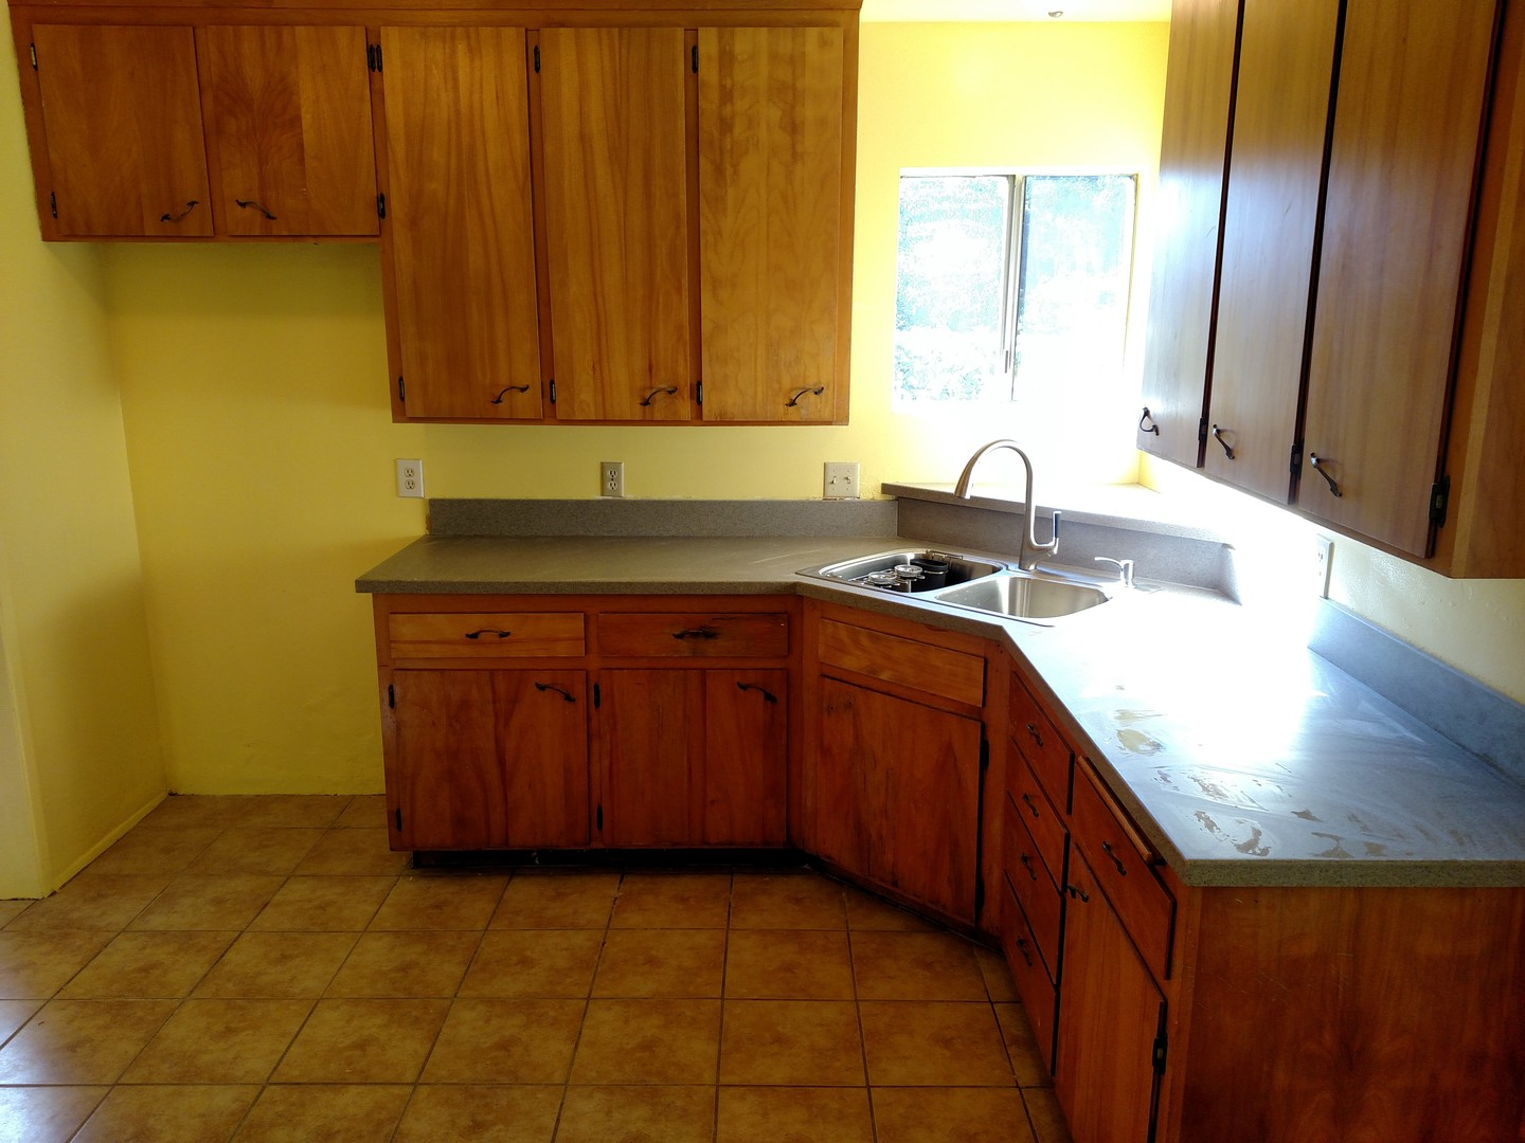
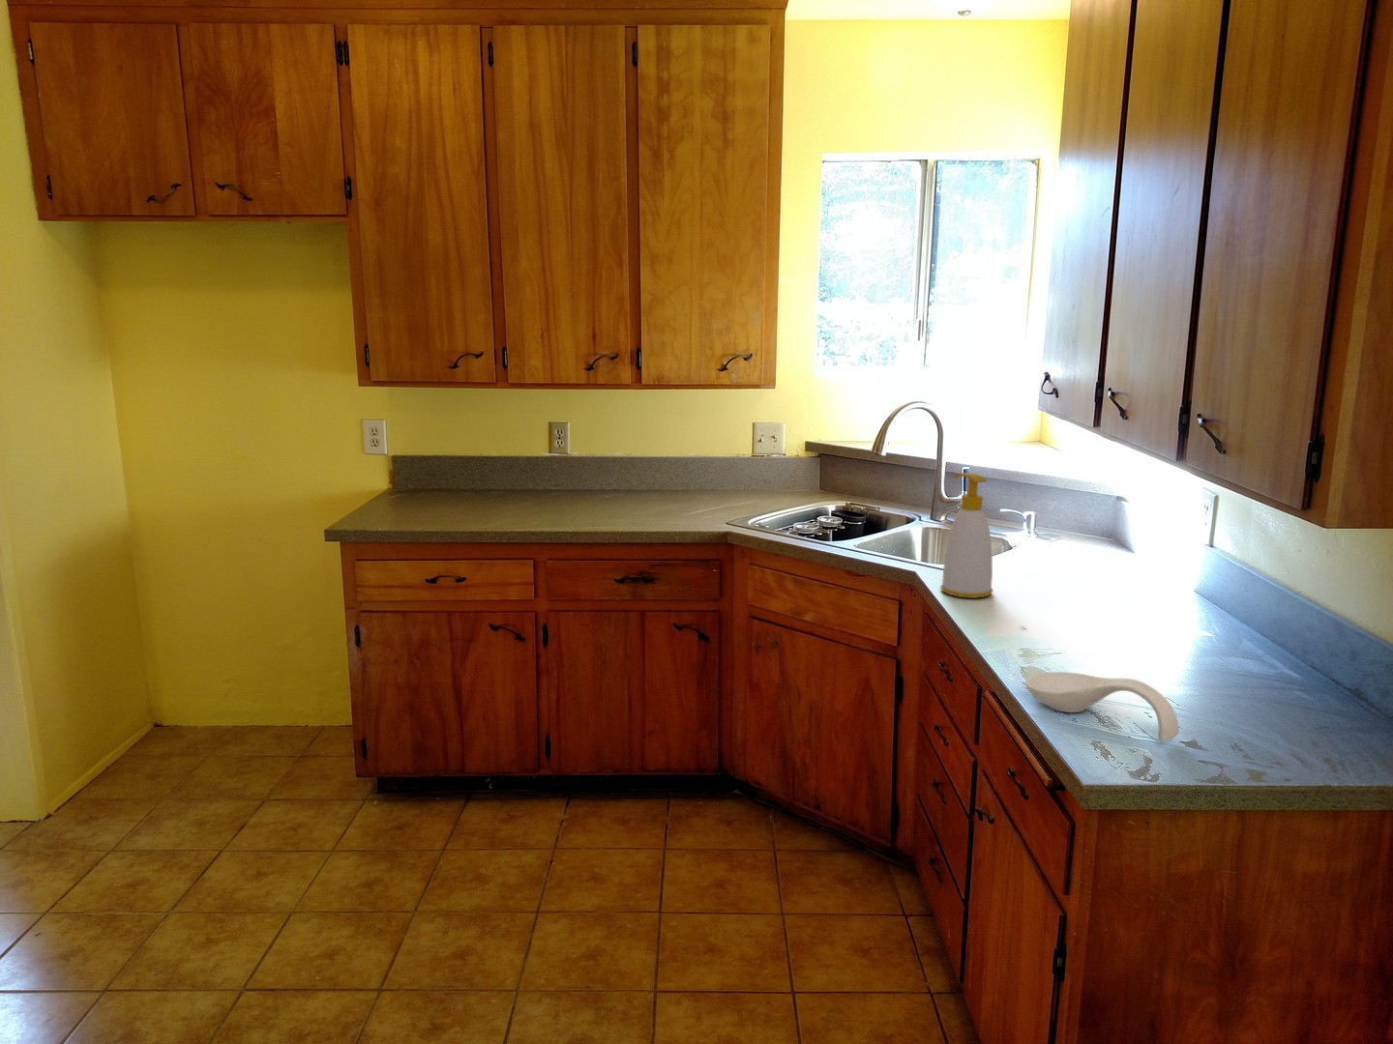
+ spoon rest (1099, 694)
+ soap bottle (970, 534)
